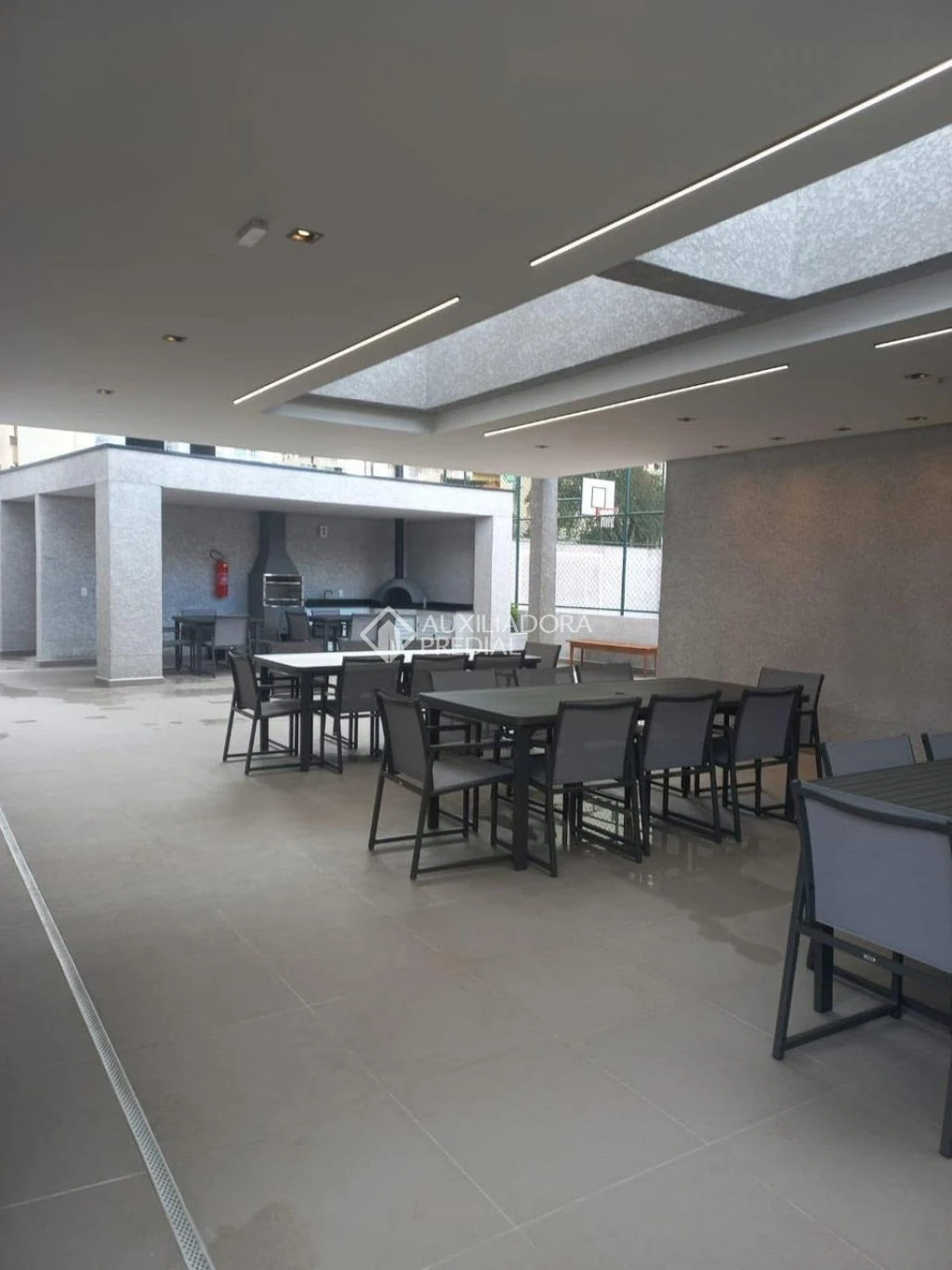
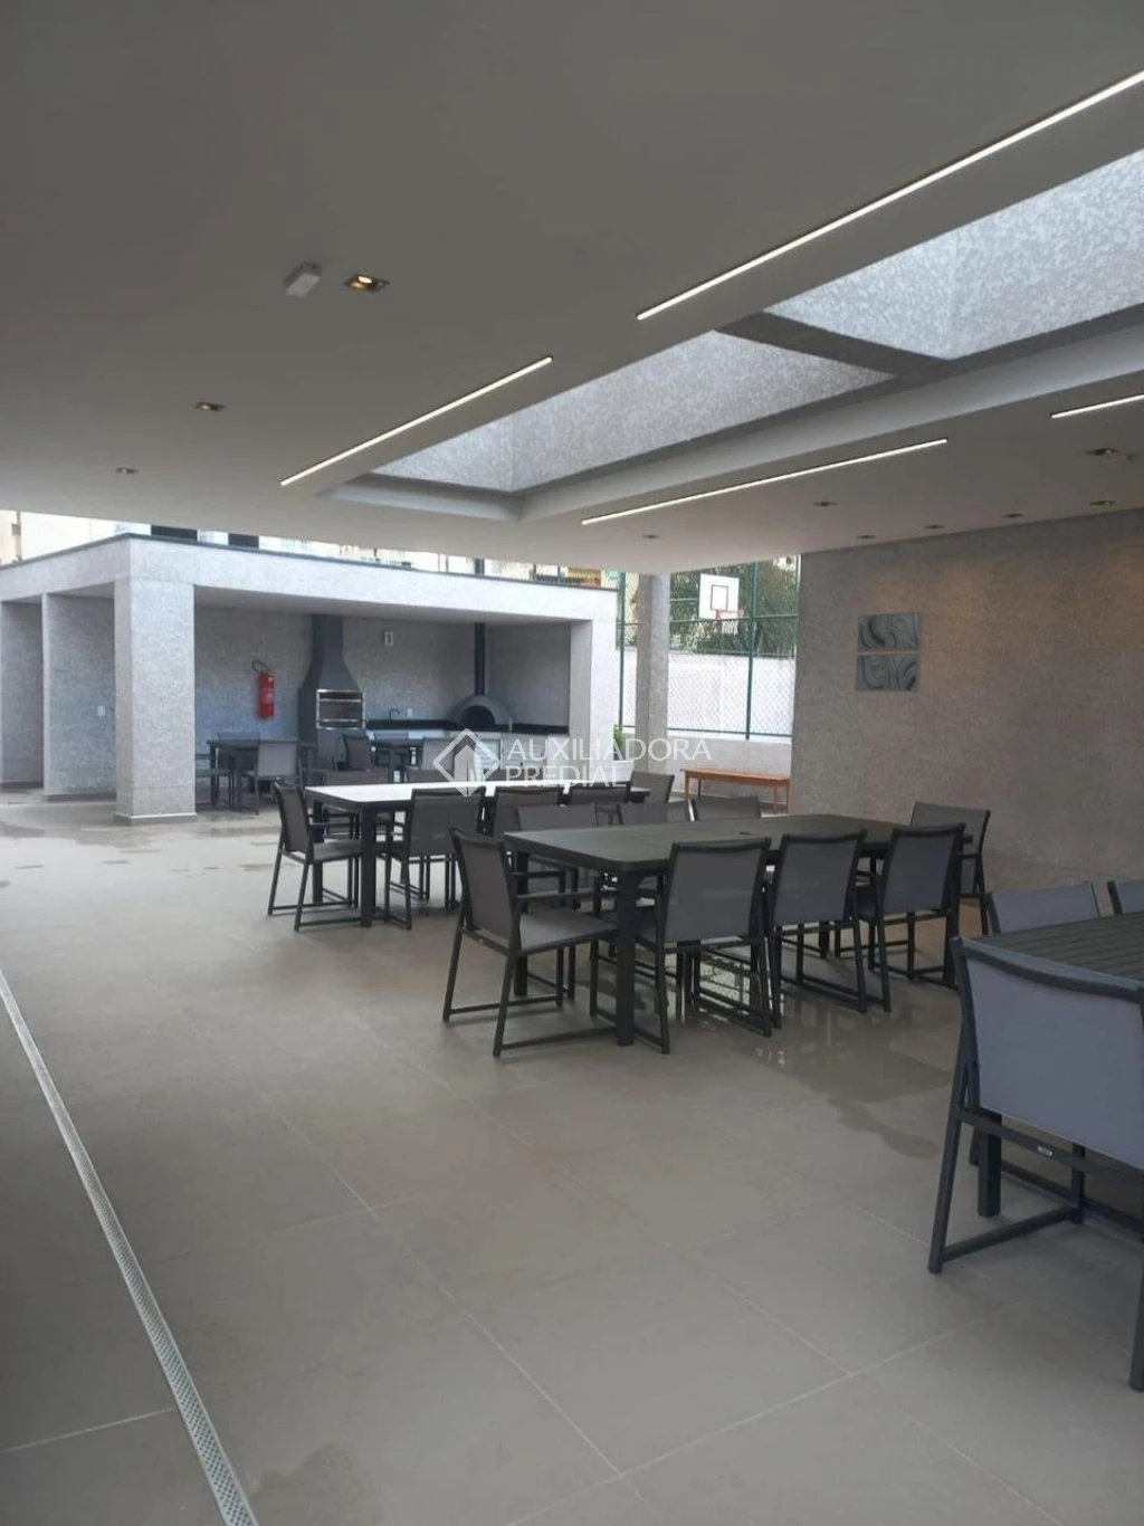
+ wall art (887, 654)
